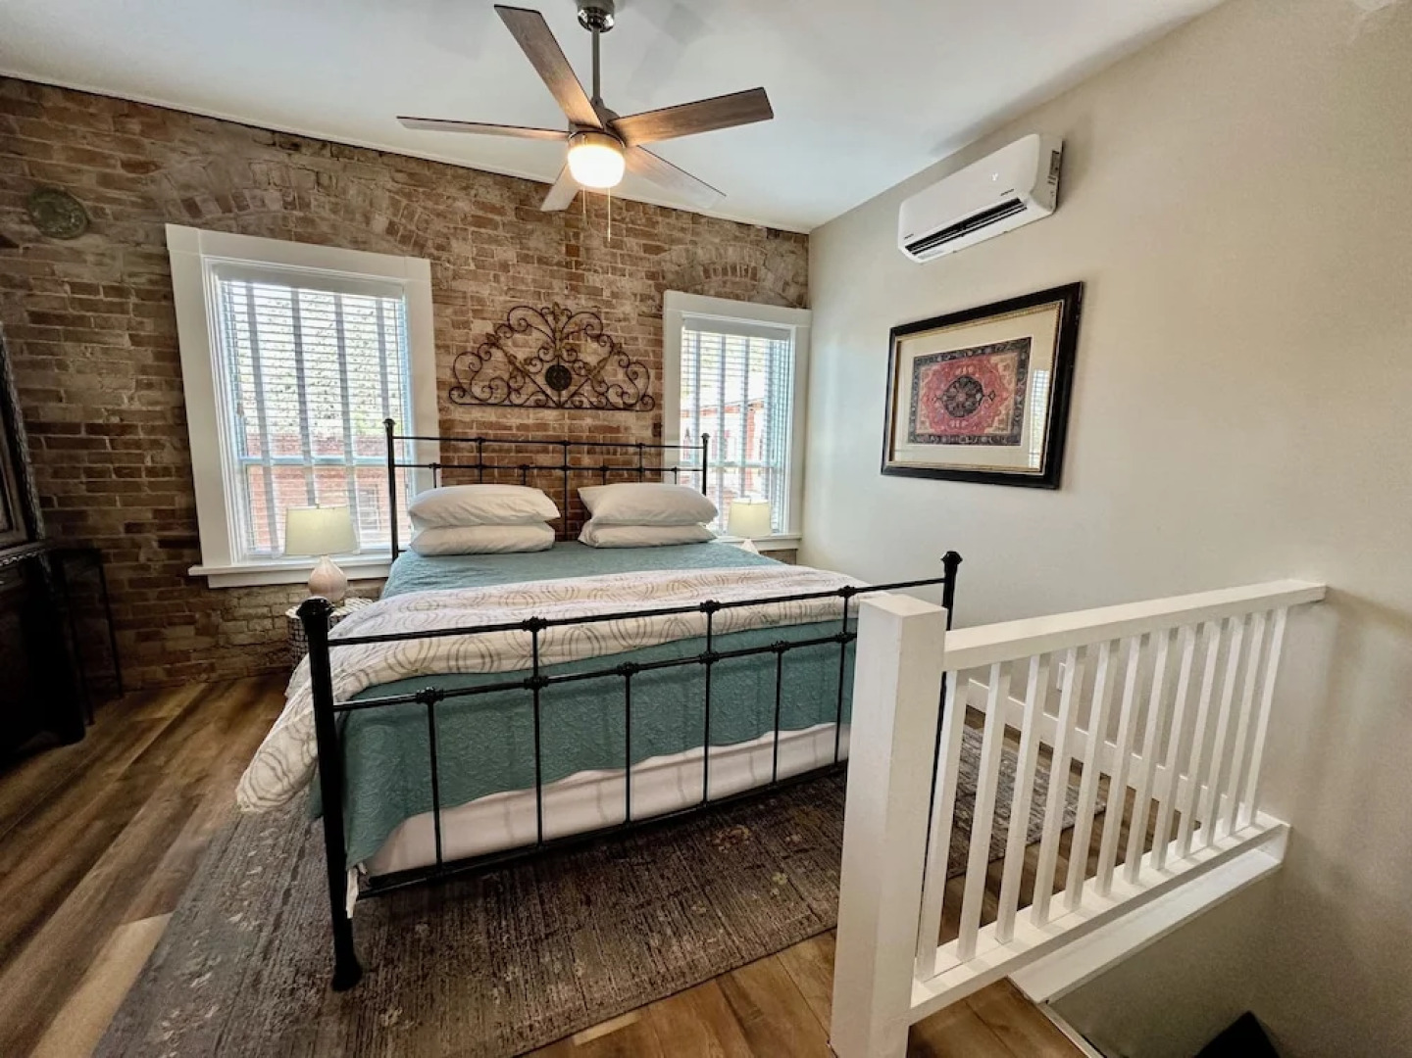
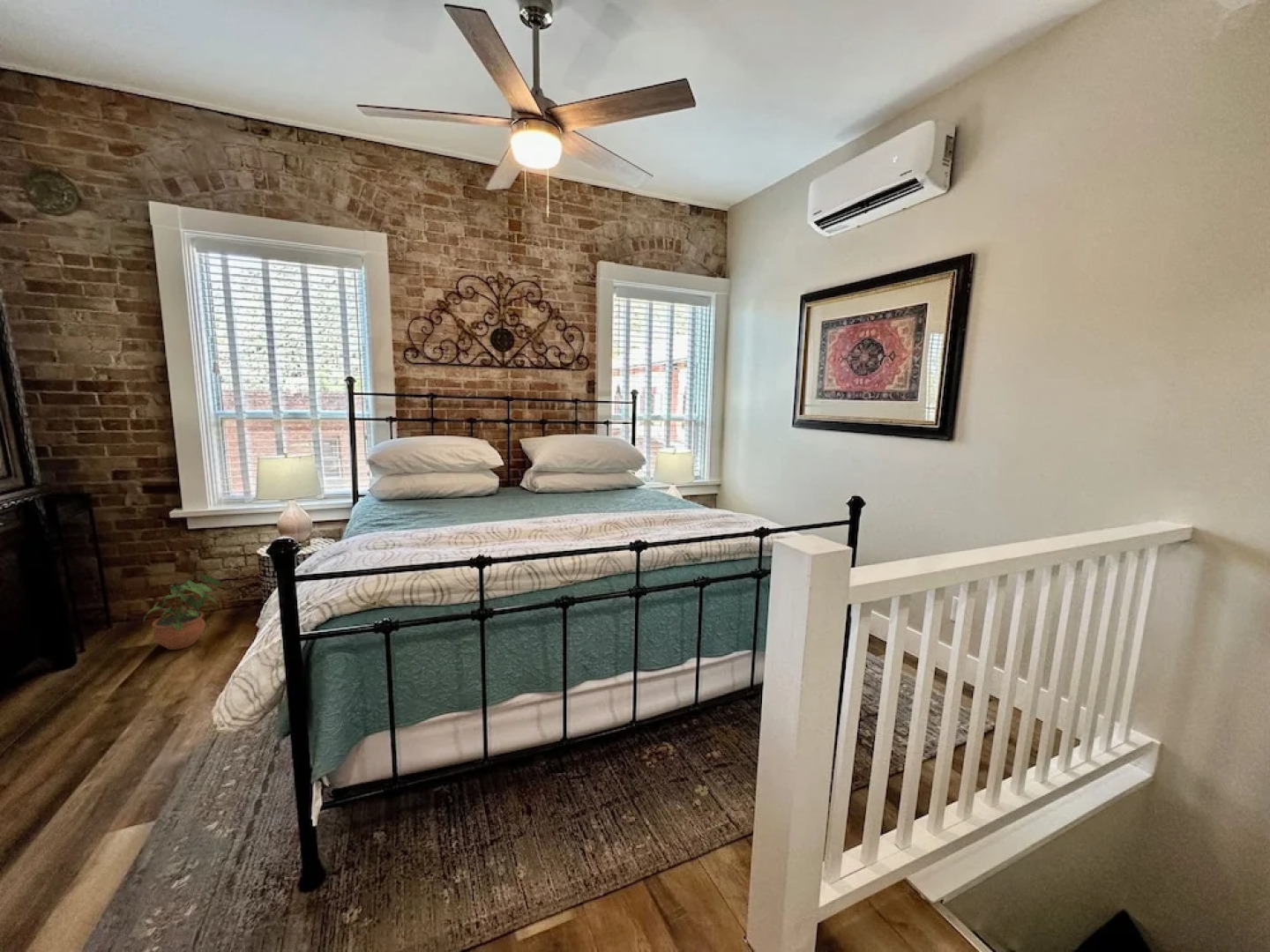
+ potted plant (188, 609)
